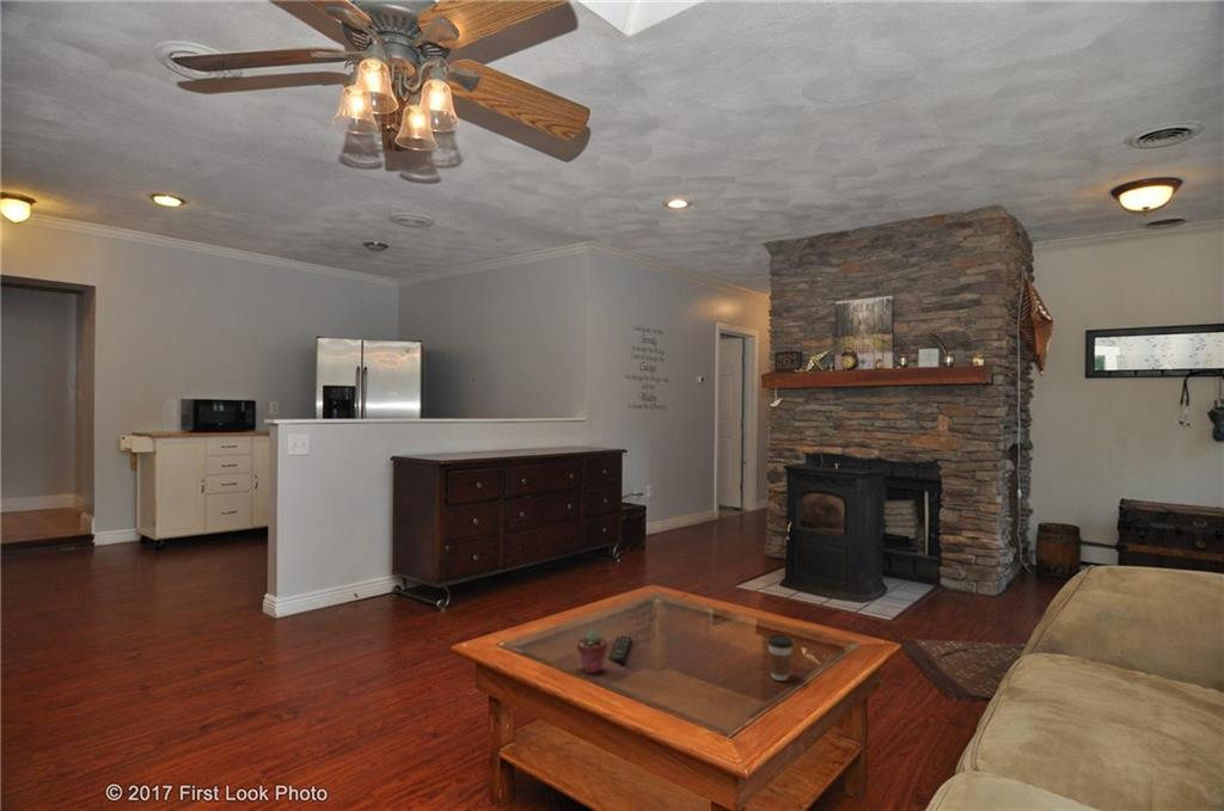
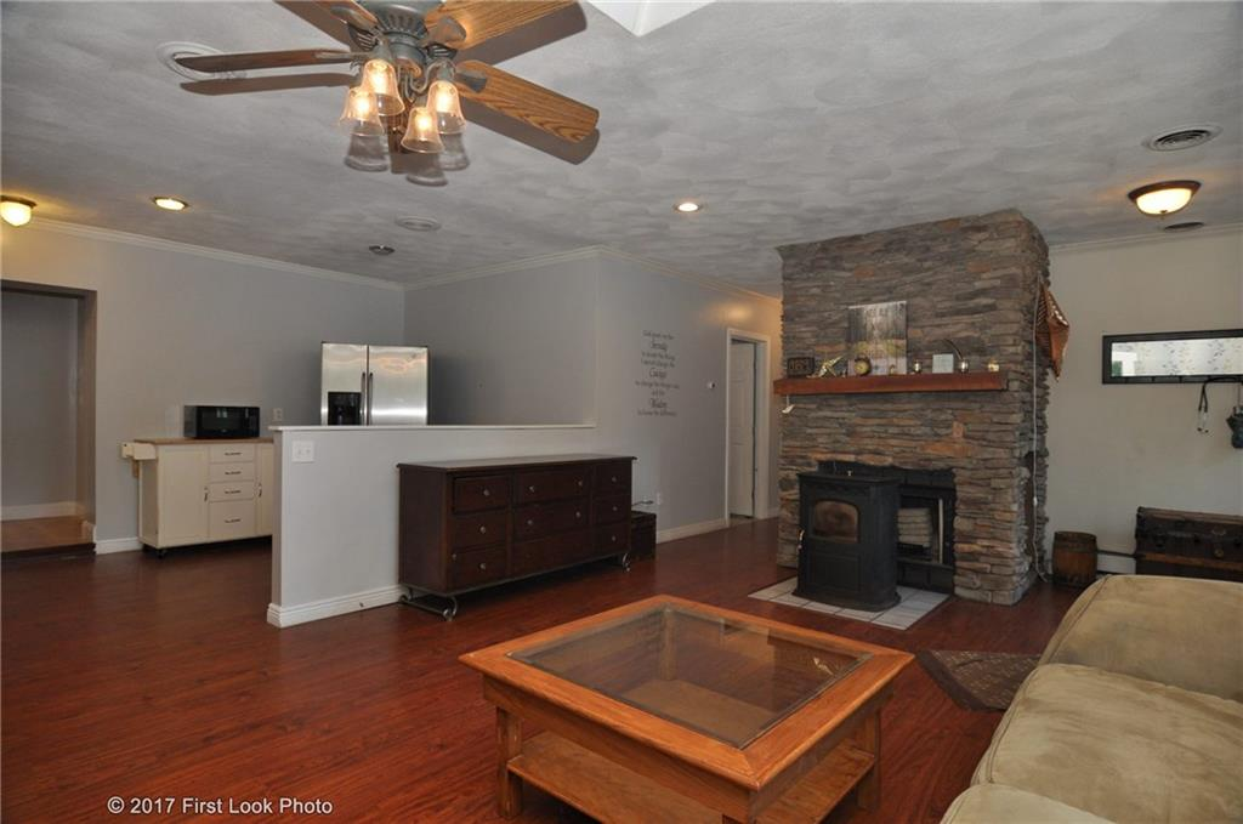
- potted succulent (592, 649)
- remote control (620, 649)
- coffee cup (779, 657)
